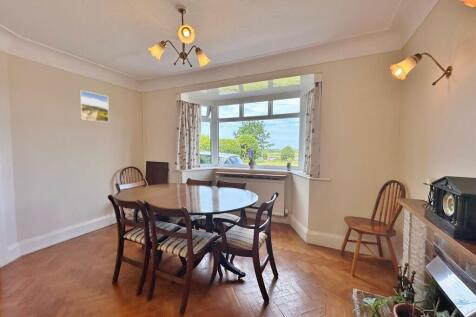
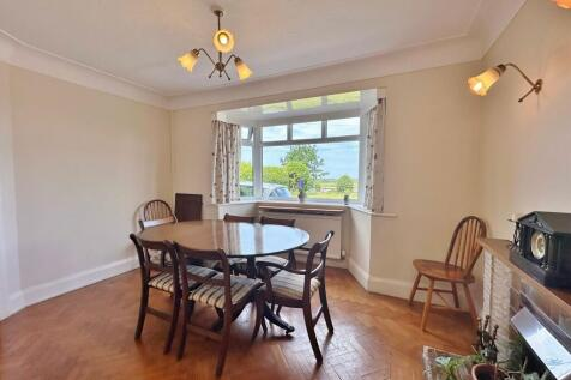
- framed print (94, 107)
